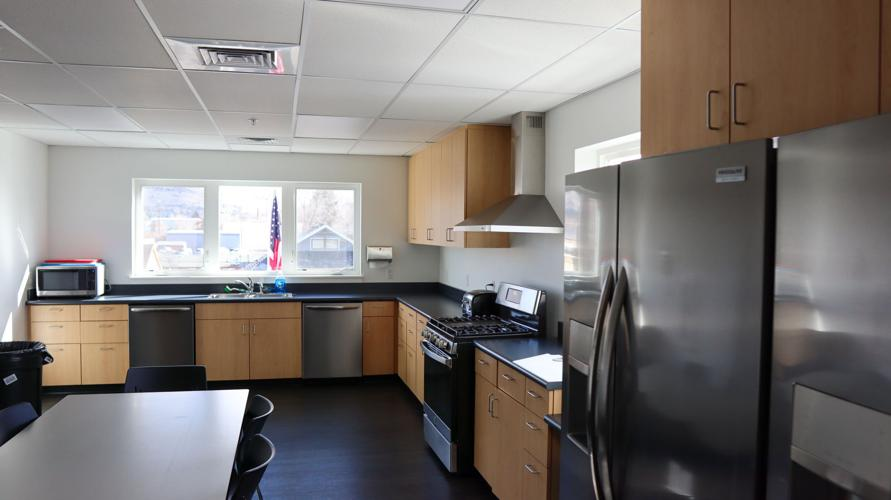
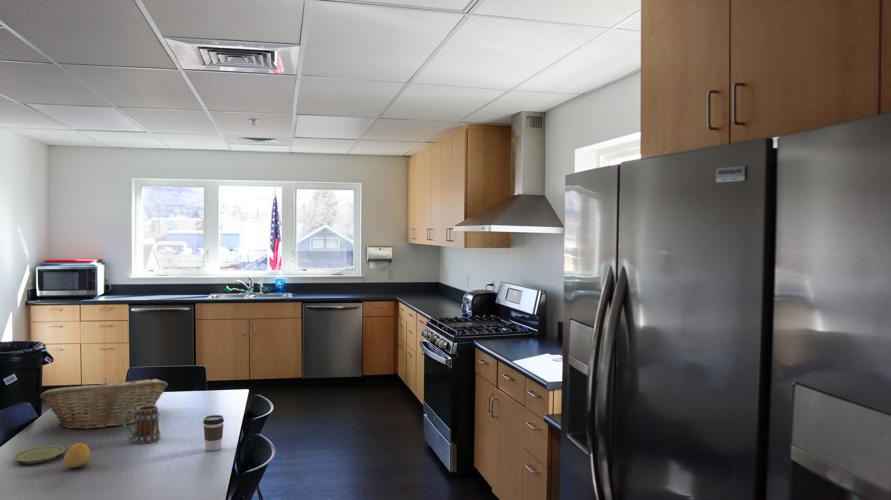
+ plate (39, 455)
+ fruit (77, 455)
+ mug (141, 424)
+ fruit basket (106, 398)
+ coffee cup (213, 432)
